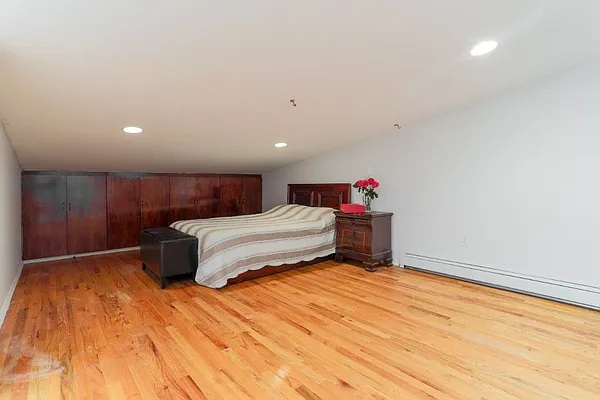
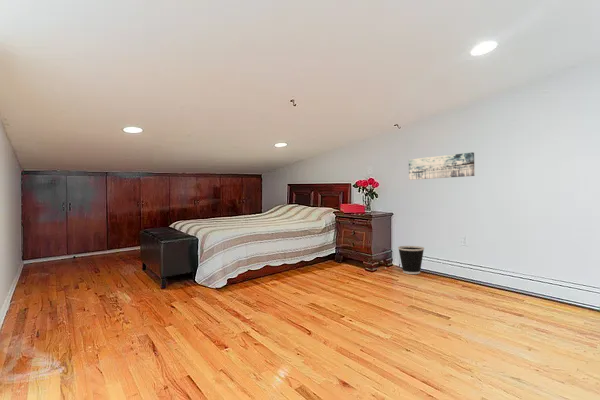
+ wastebasket (411, 259)
+ wall art (439, 167)
